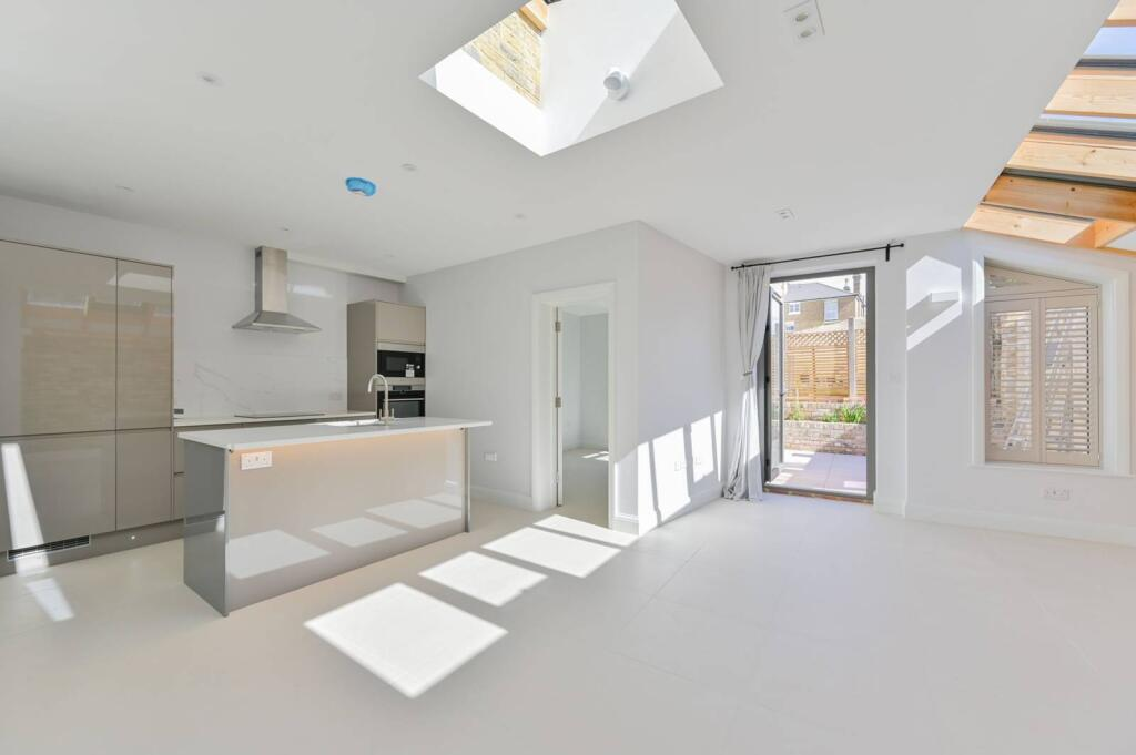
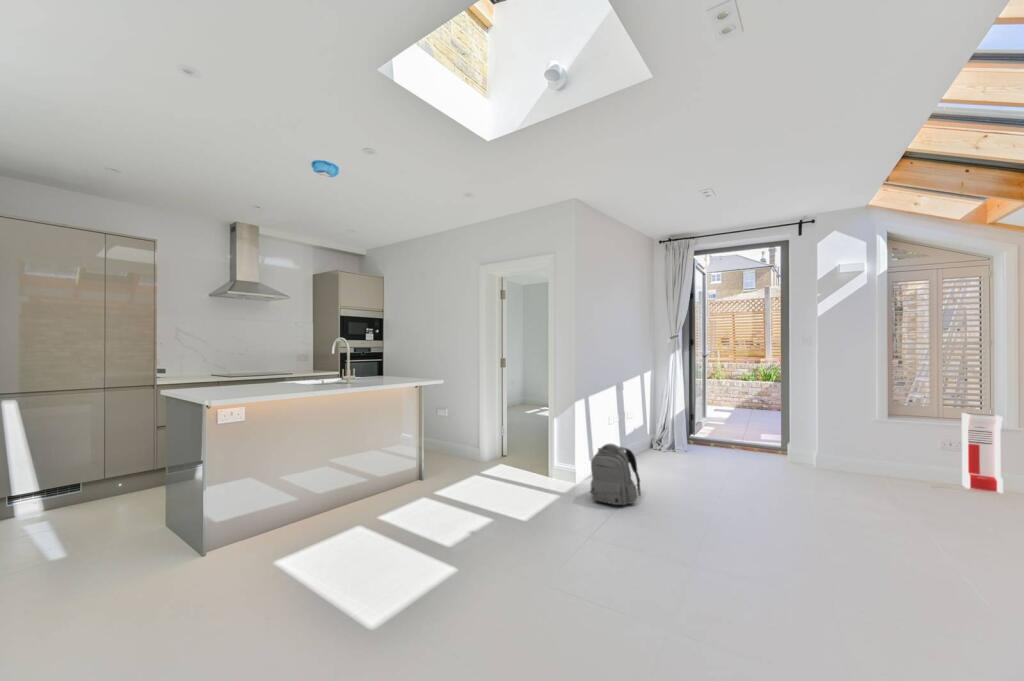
+ backpack (613, 471)
+ air purifier (981, 452)
